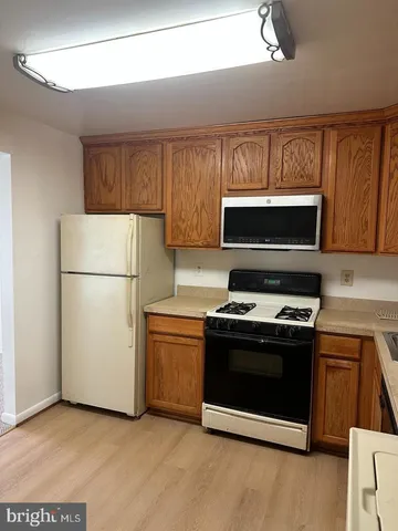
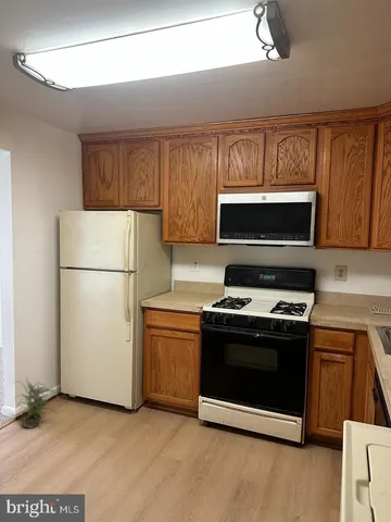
+ potted plant (34, 400)
